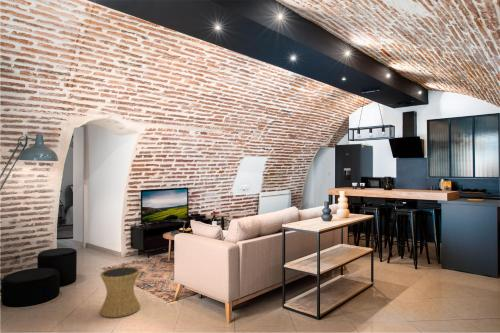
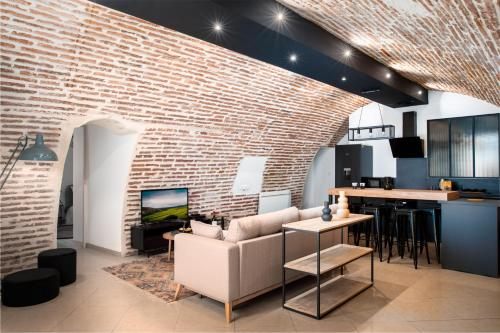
- side table (120, 290)
